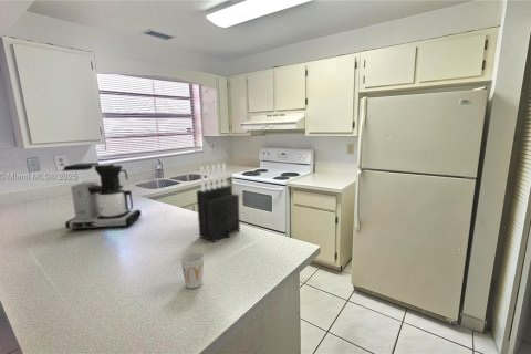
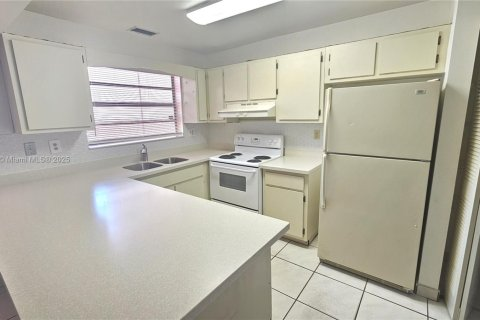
- knife block (219, 200)
- coffee maker (103, 194)
- cup (192, 270)
